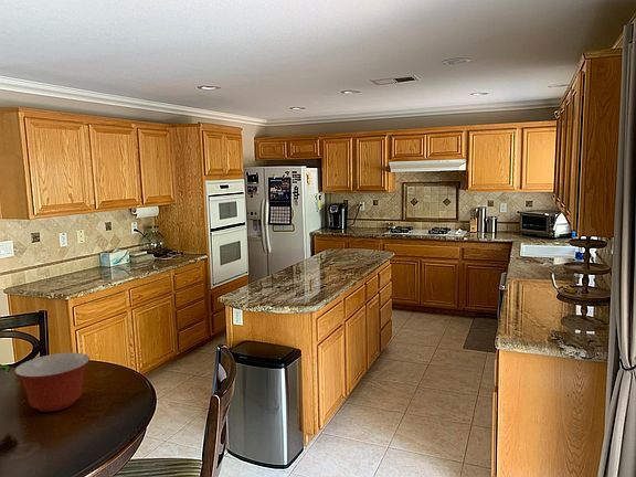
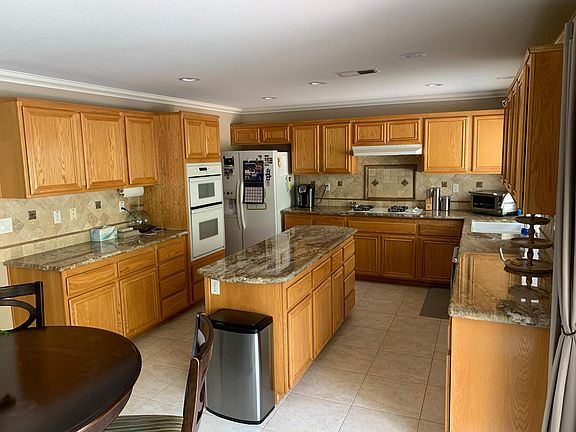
- mixing bowl (54, 383)
